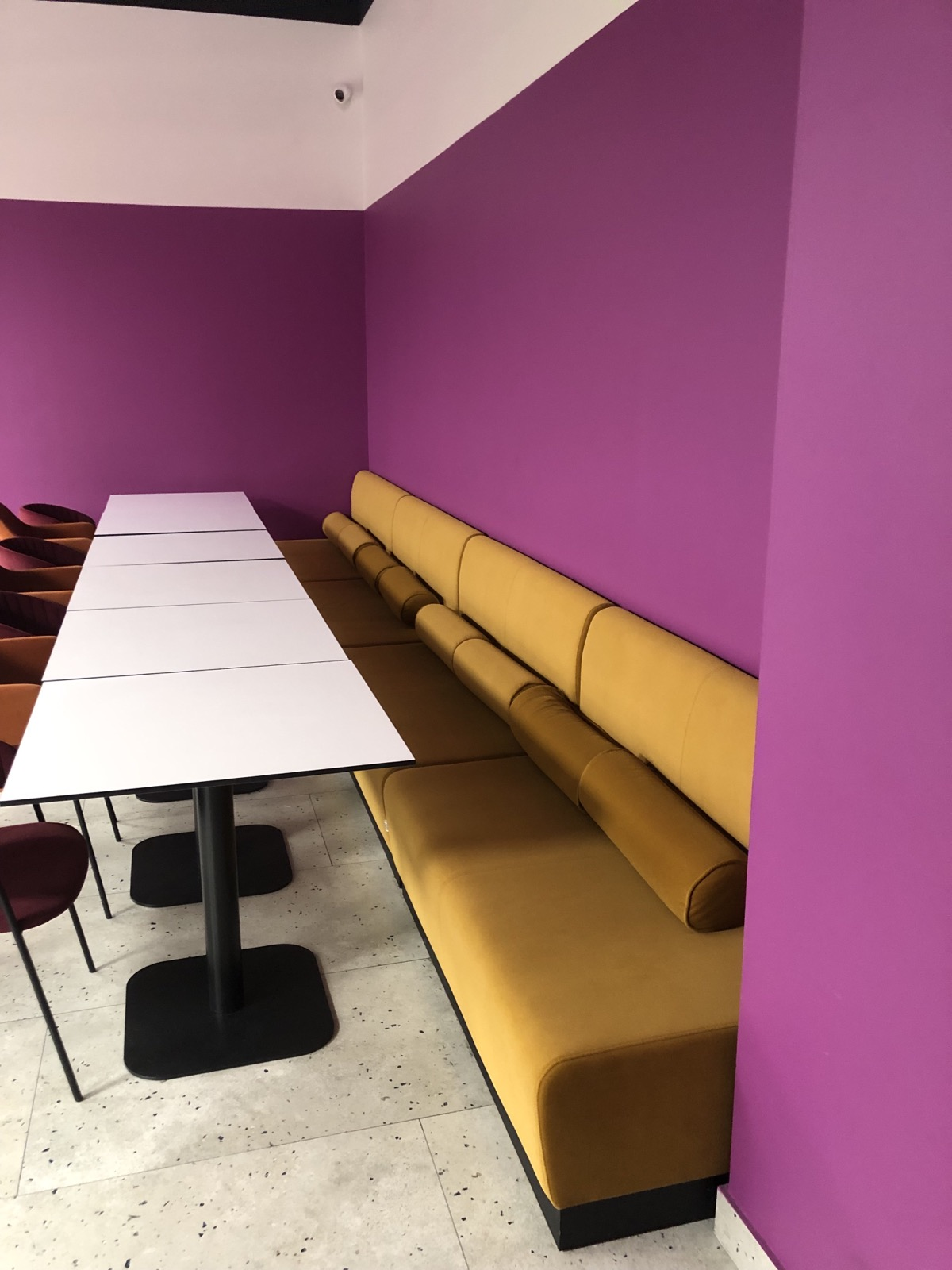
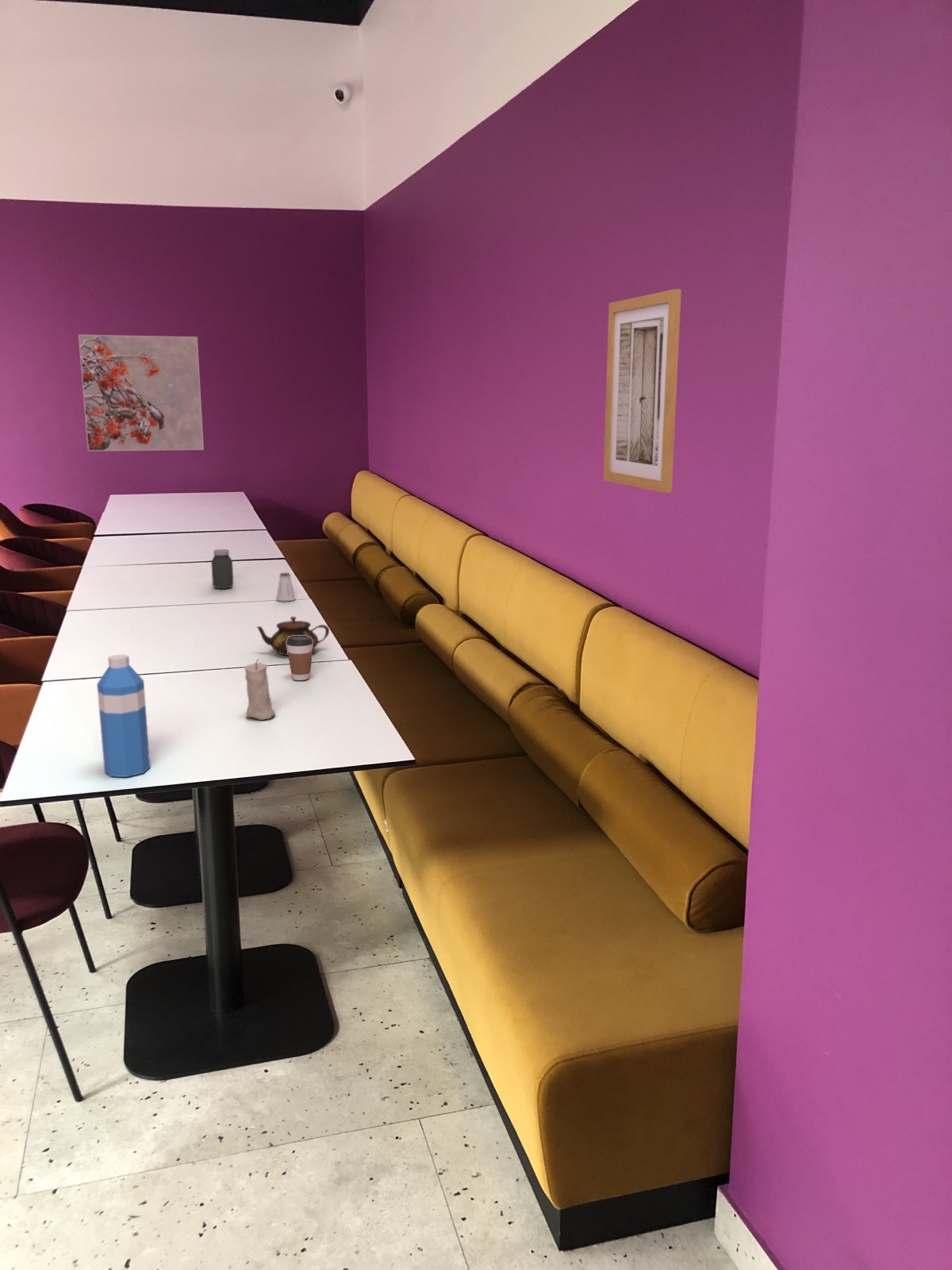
+ coffee cup (300, 657)
+ water bottle (123, 714)
+ candle (259, 687)
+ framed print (143, 394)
+ jar (222, 568)
+ wall art (639, 393)
+ teapot (293, 634)
+ saltshaker (285, 586)
